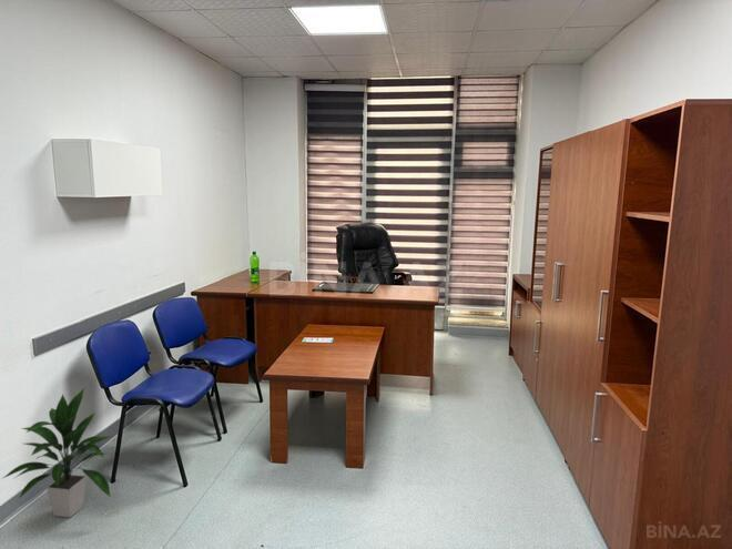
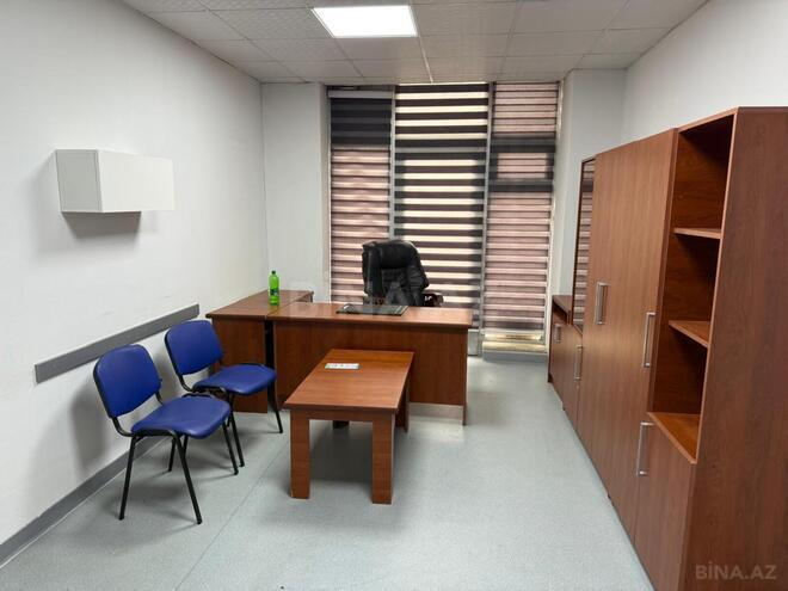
- indoor plant (65, 457)
